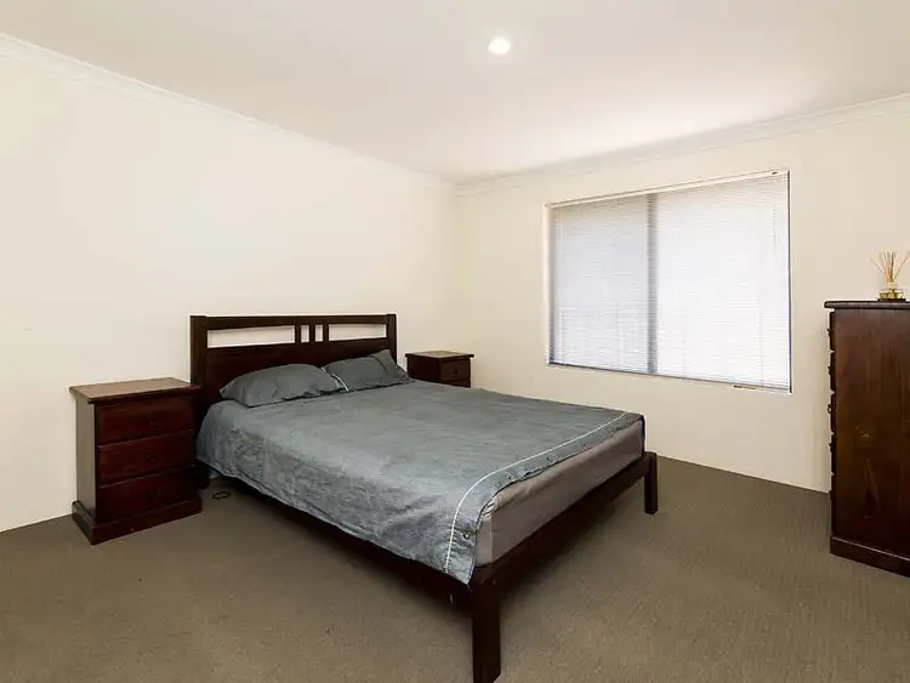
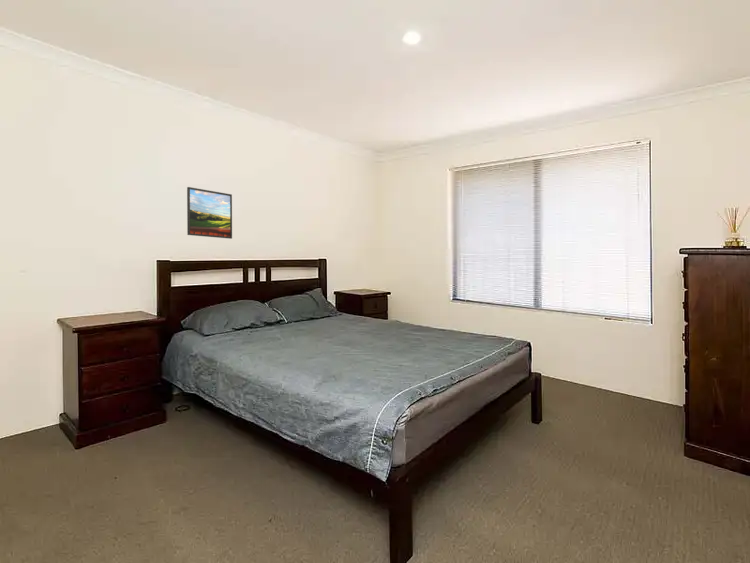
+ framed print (210, 213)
